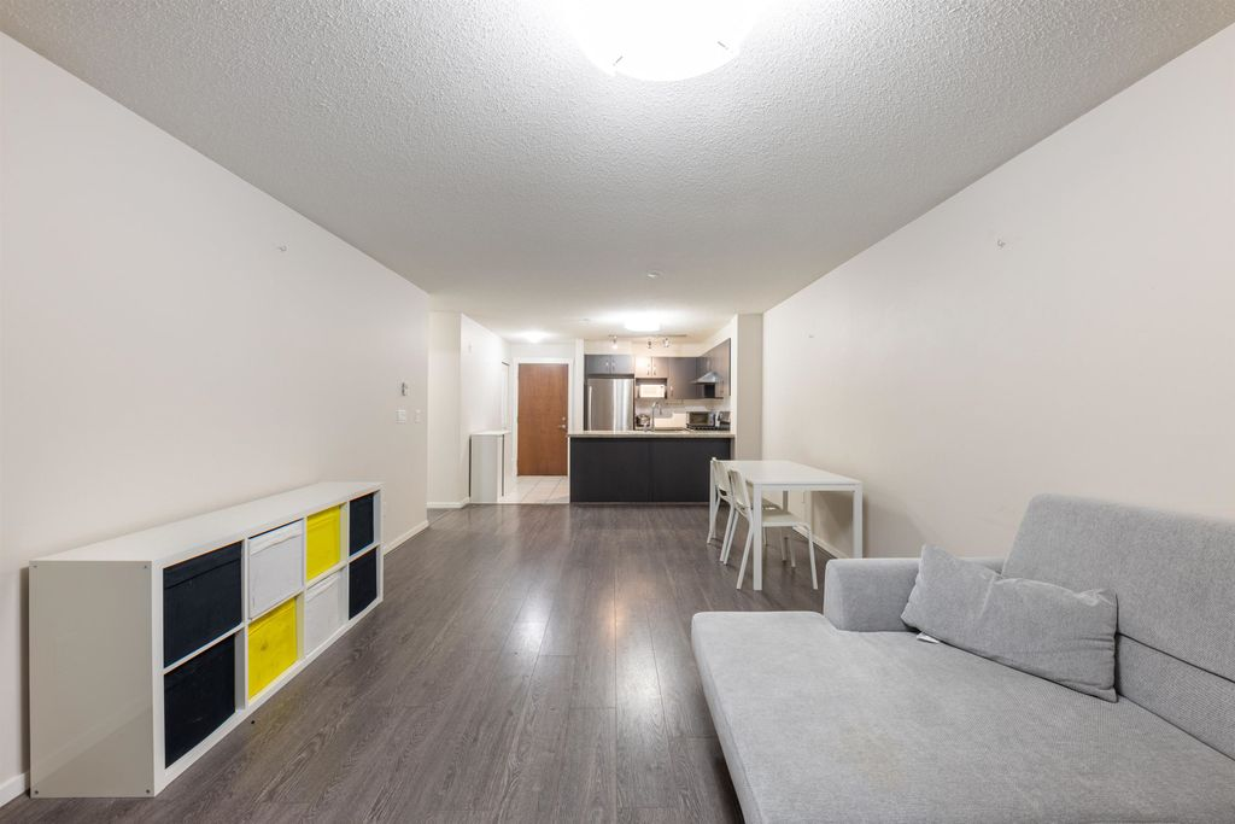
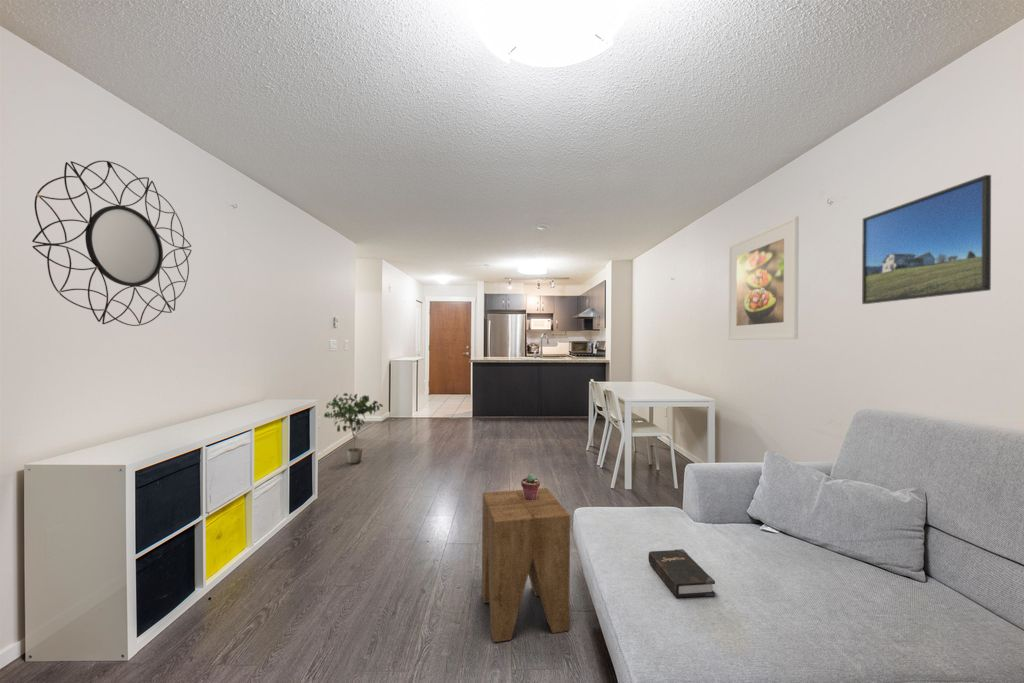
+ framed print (917, 249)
+ side table (523, 557)
+ home mirror (126, 246)
+ potted plant (353, 428)
+ hardback book (679, 571)
+ potted succulent (530, 485)
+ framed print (758, 286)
